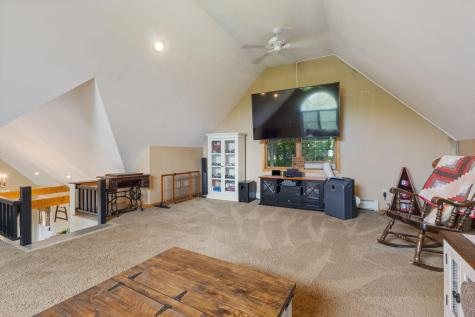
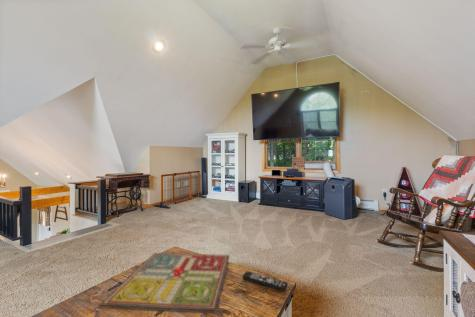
+ gameboard (177, 271)
+ remote control (264, 280)
